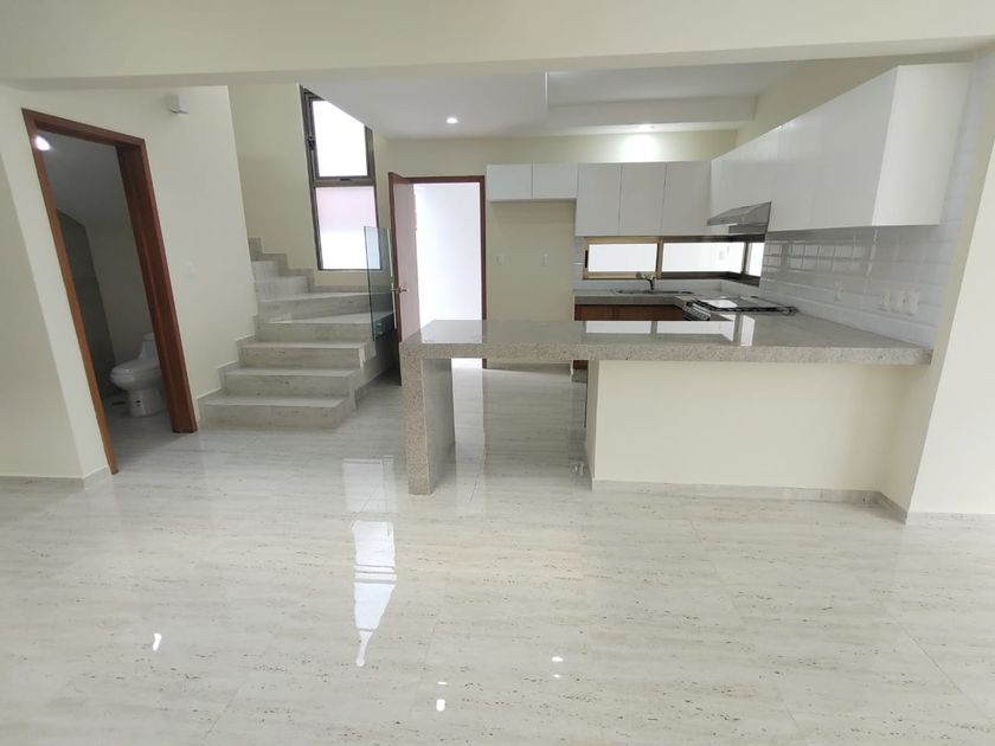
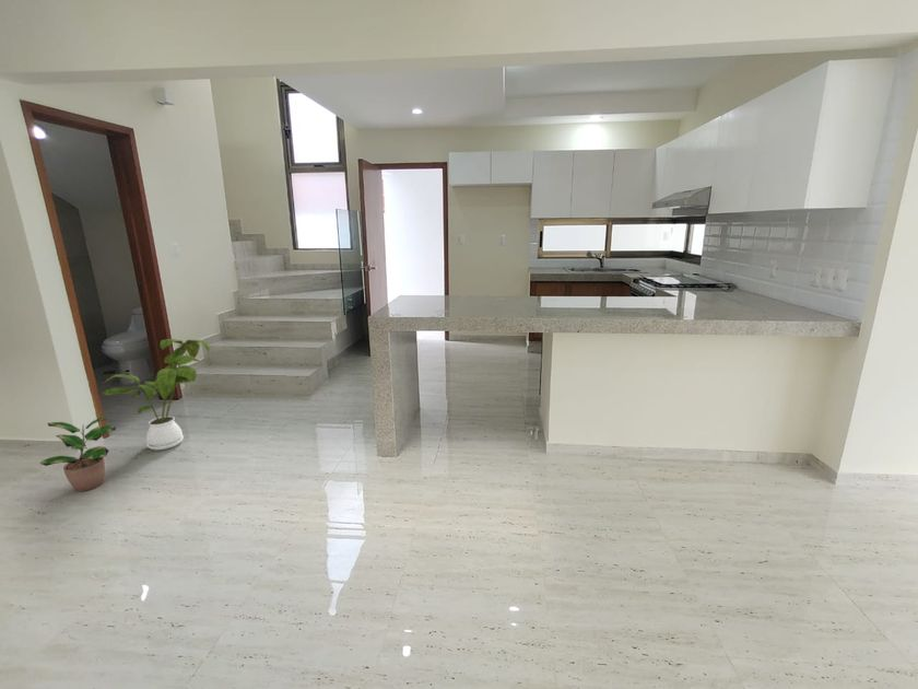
+ house plant (169, 389)
+ potted plant (85, 452)
